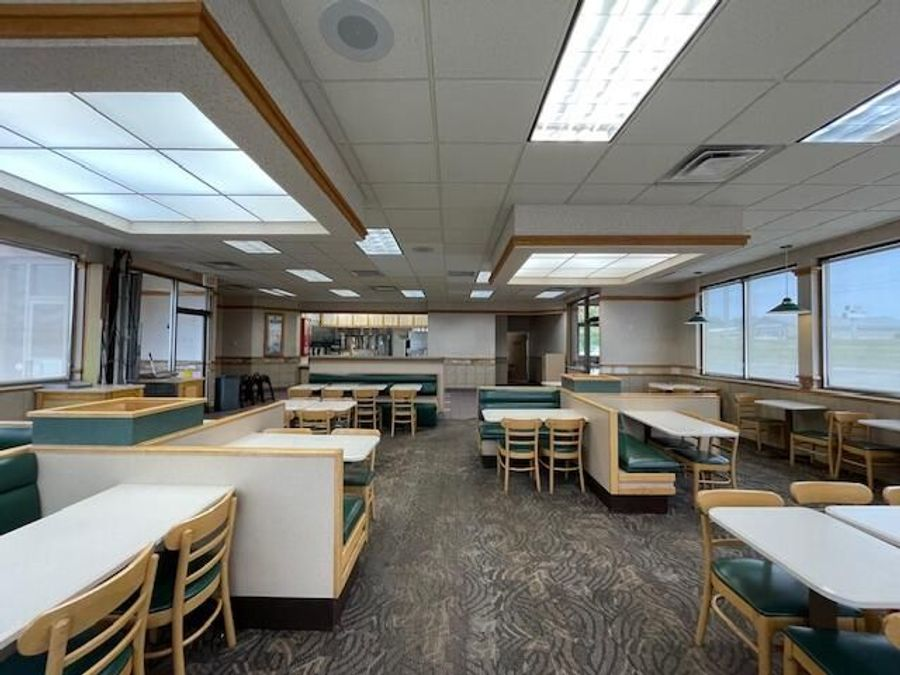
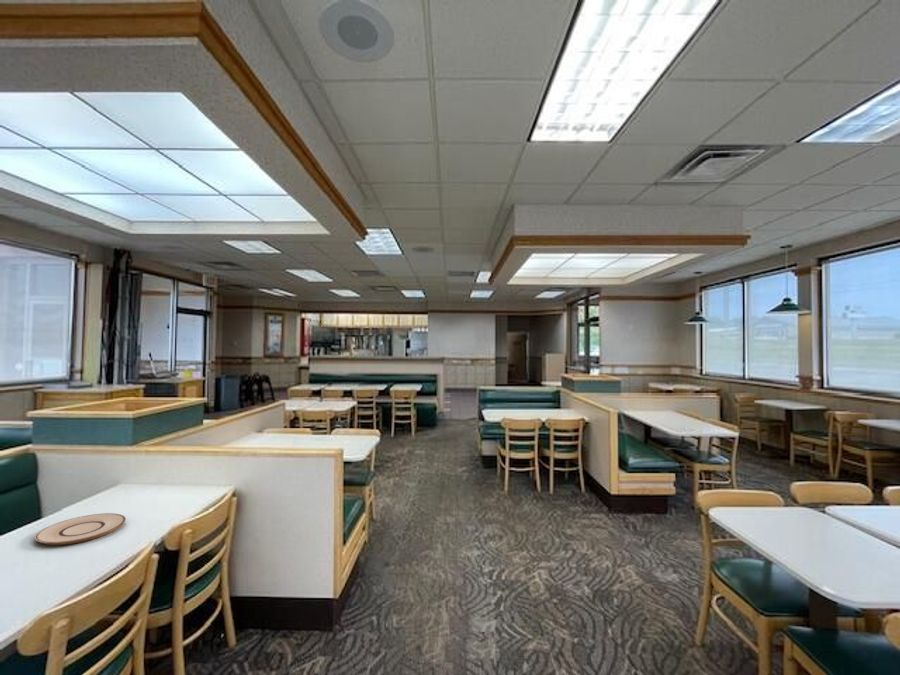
+ plate (82, 528)
